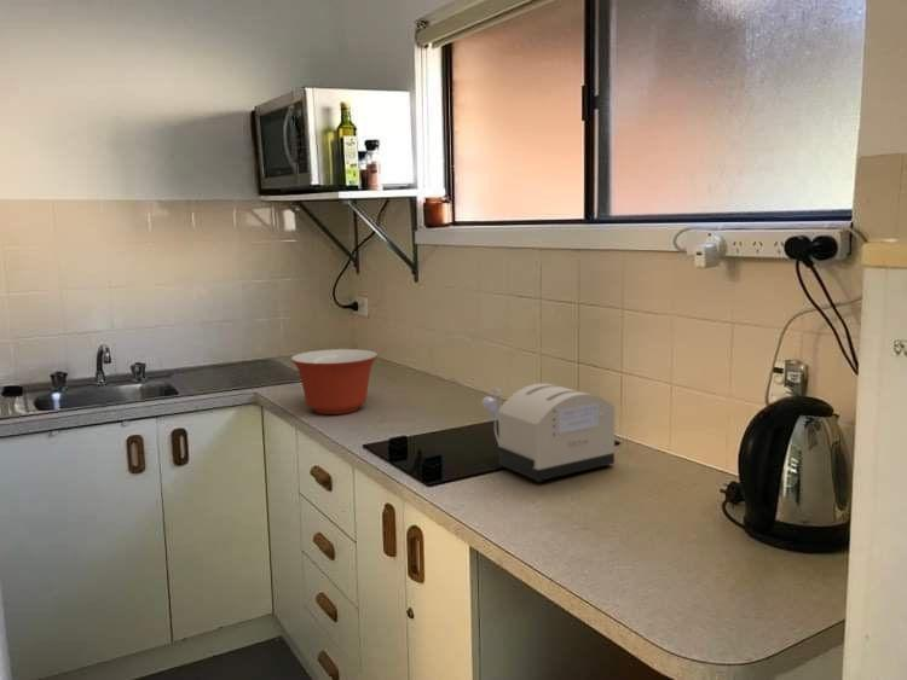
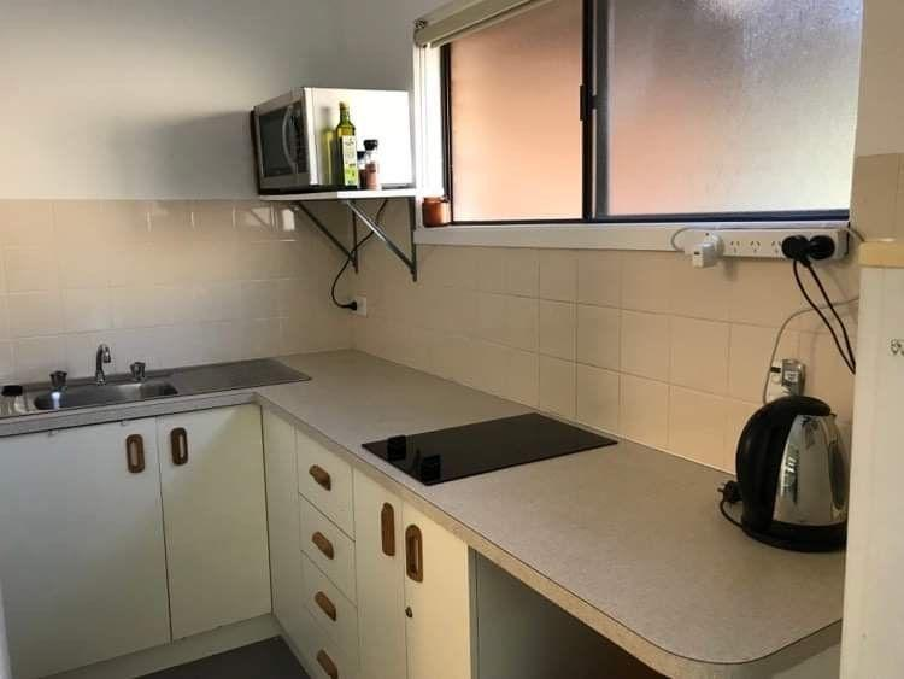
- toaster (542, 423)
- mixing bowl (335, 382)
